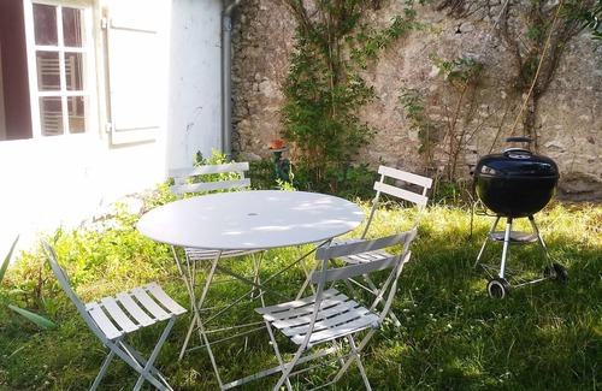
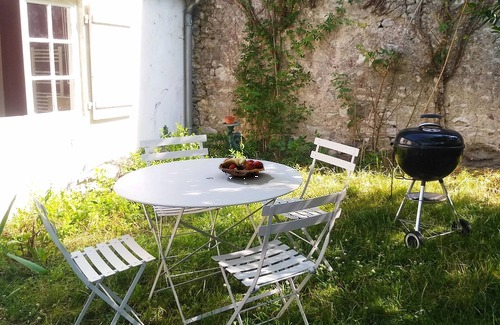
+ fruit basket (241, 166)
